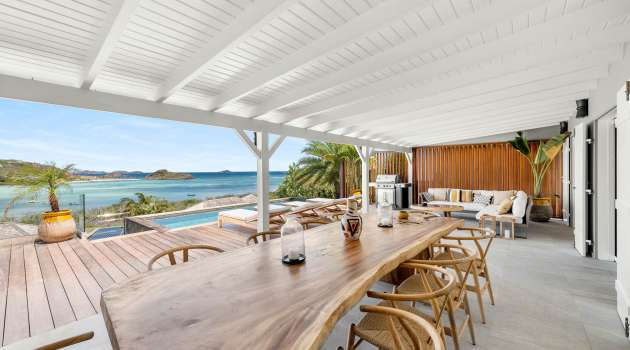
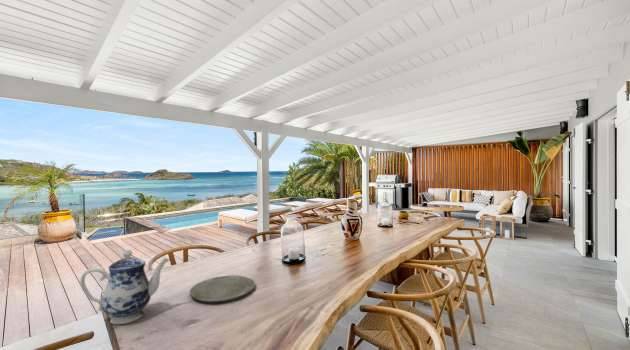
+ teapot (127, 283)
+ plate (223, 288)
